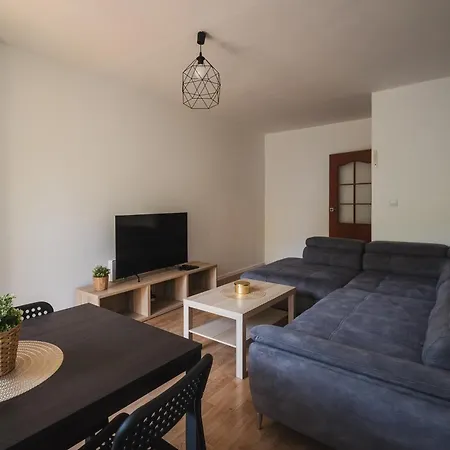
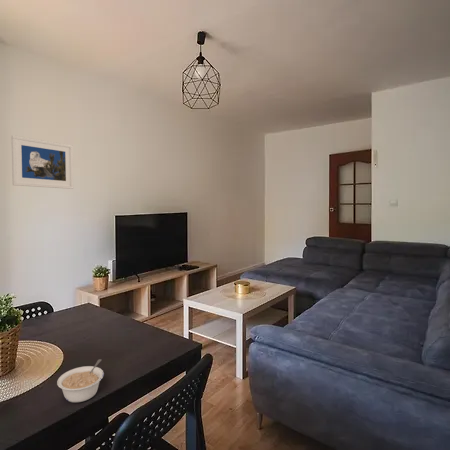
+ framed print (44, 164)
+ legume (81, 382)
